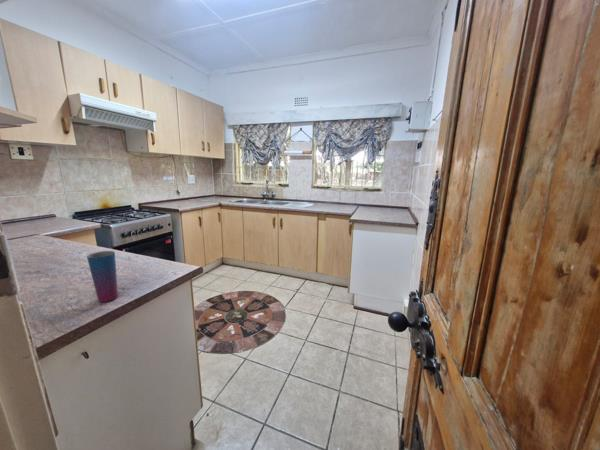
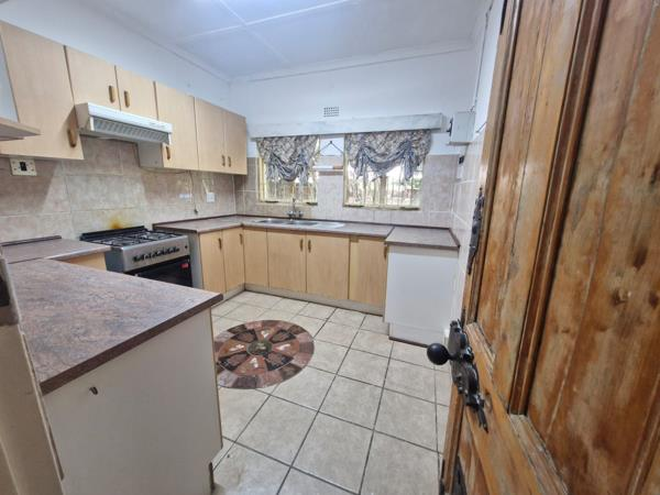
- cup (104, 276)
